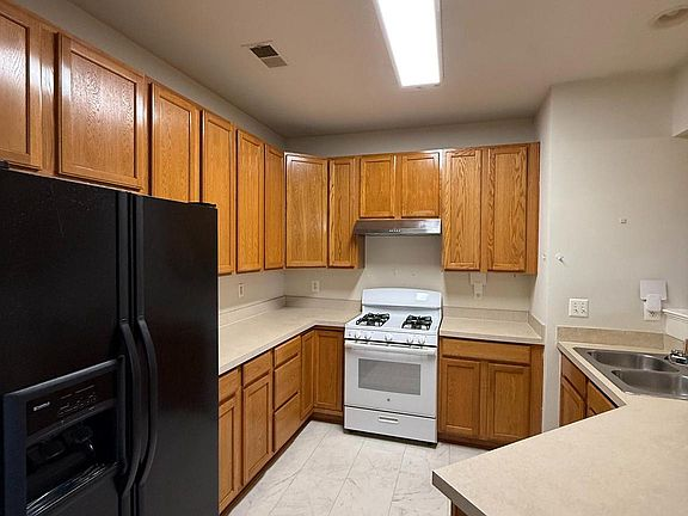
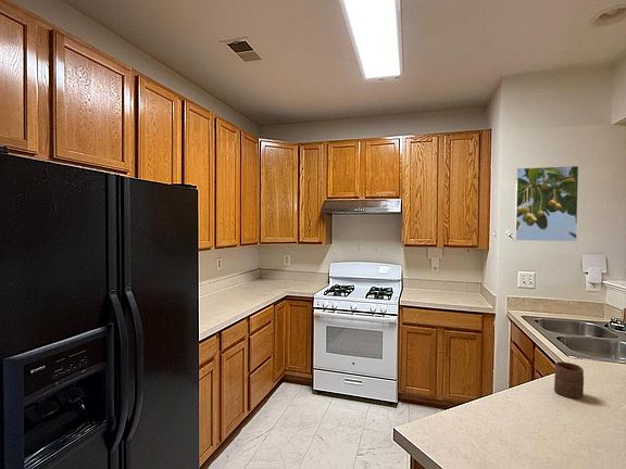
+ cup (568, 379)
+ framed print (546, 204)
